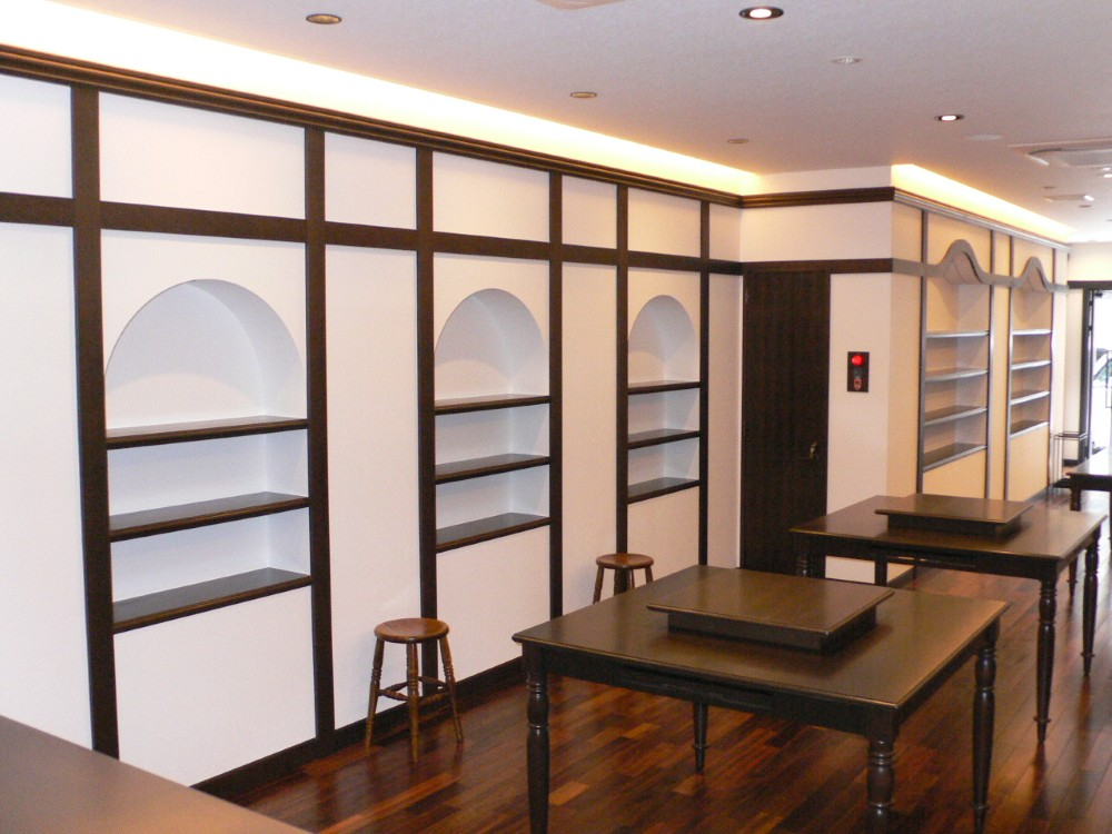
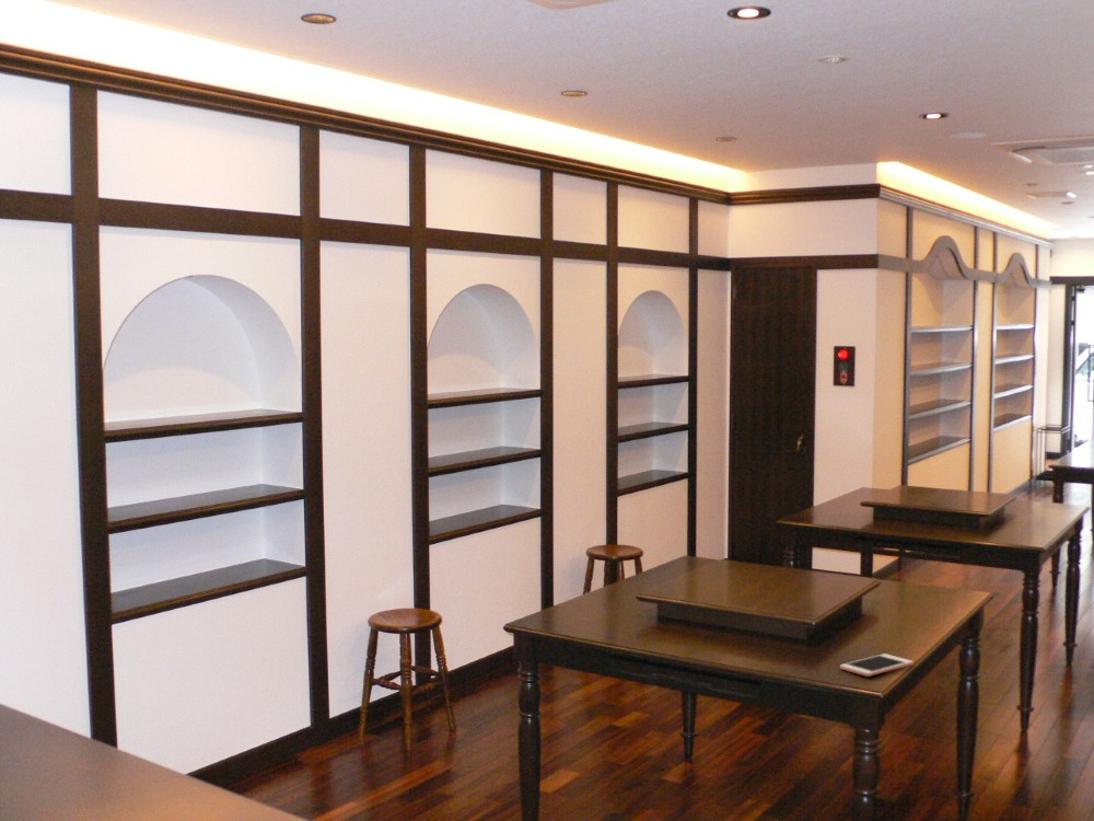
+ cell phone (876, 664)
